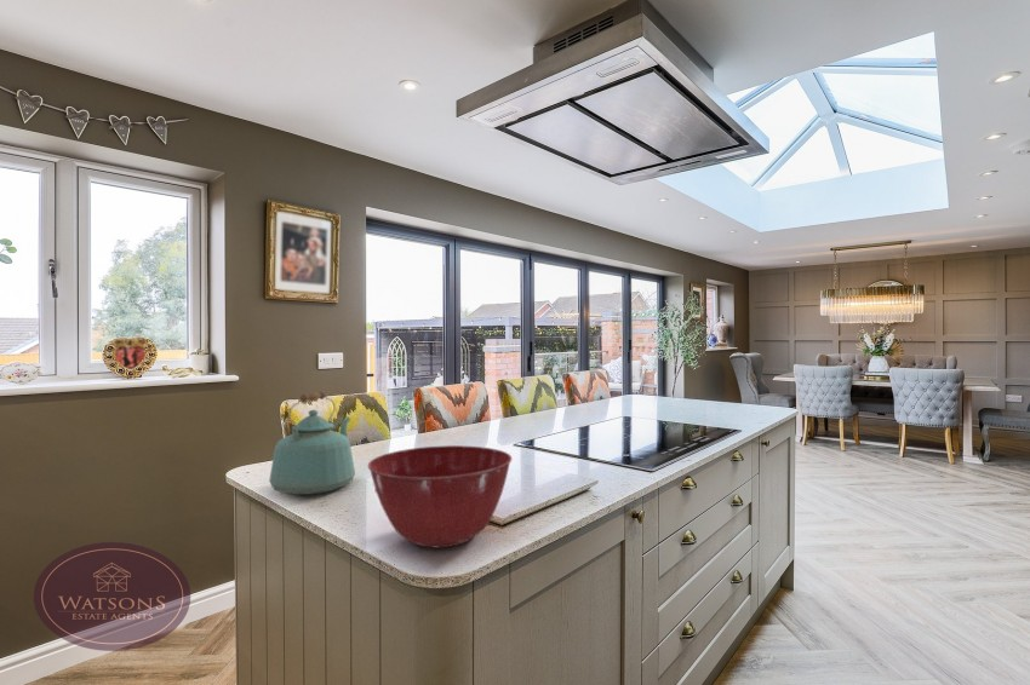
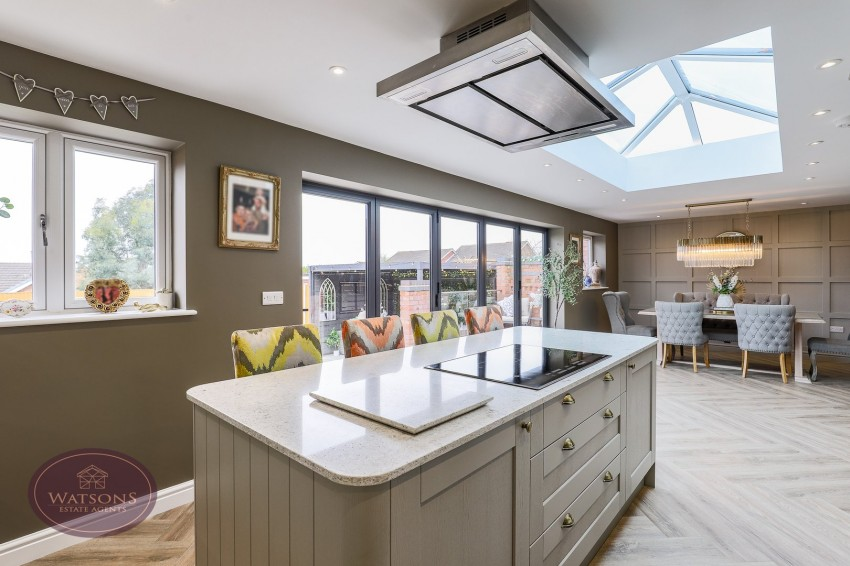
- kettle (319, 437)
- mixing bowl (441, 496)
